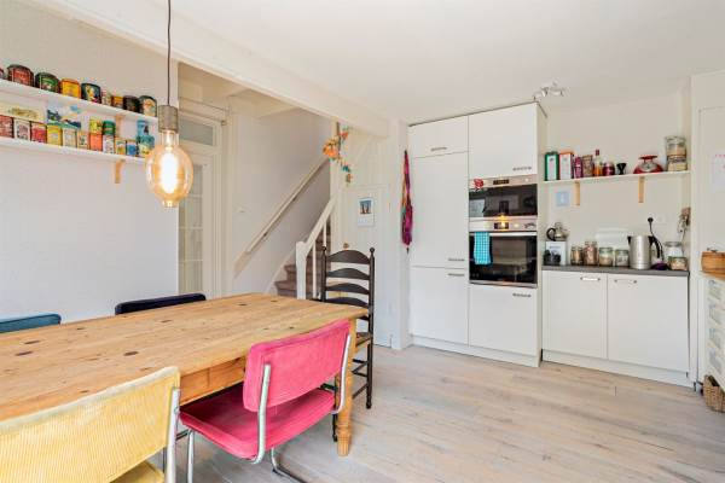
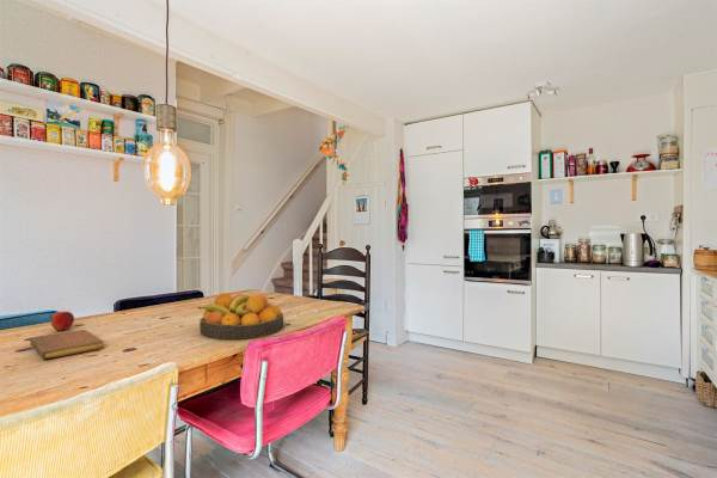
+ peach (62, 320)
+ notebook (66, 342)
+ fruit bowl (243, 311)
